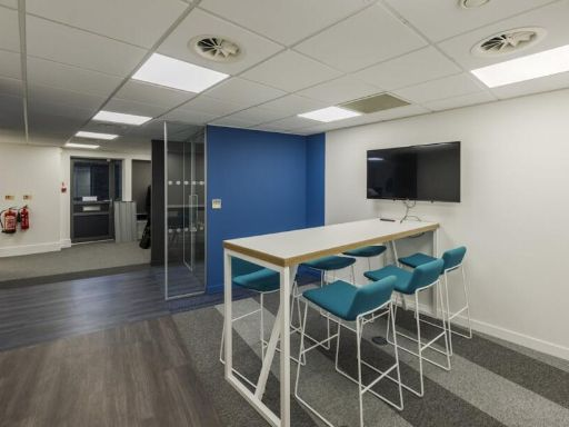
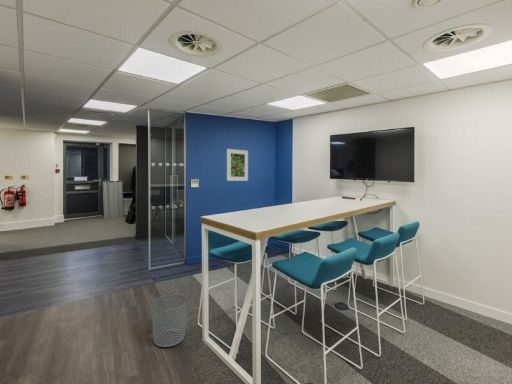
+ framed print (237, 165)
+ waste bin (169, 320)
